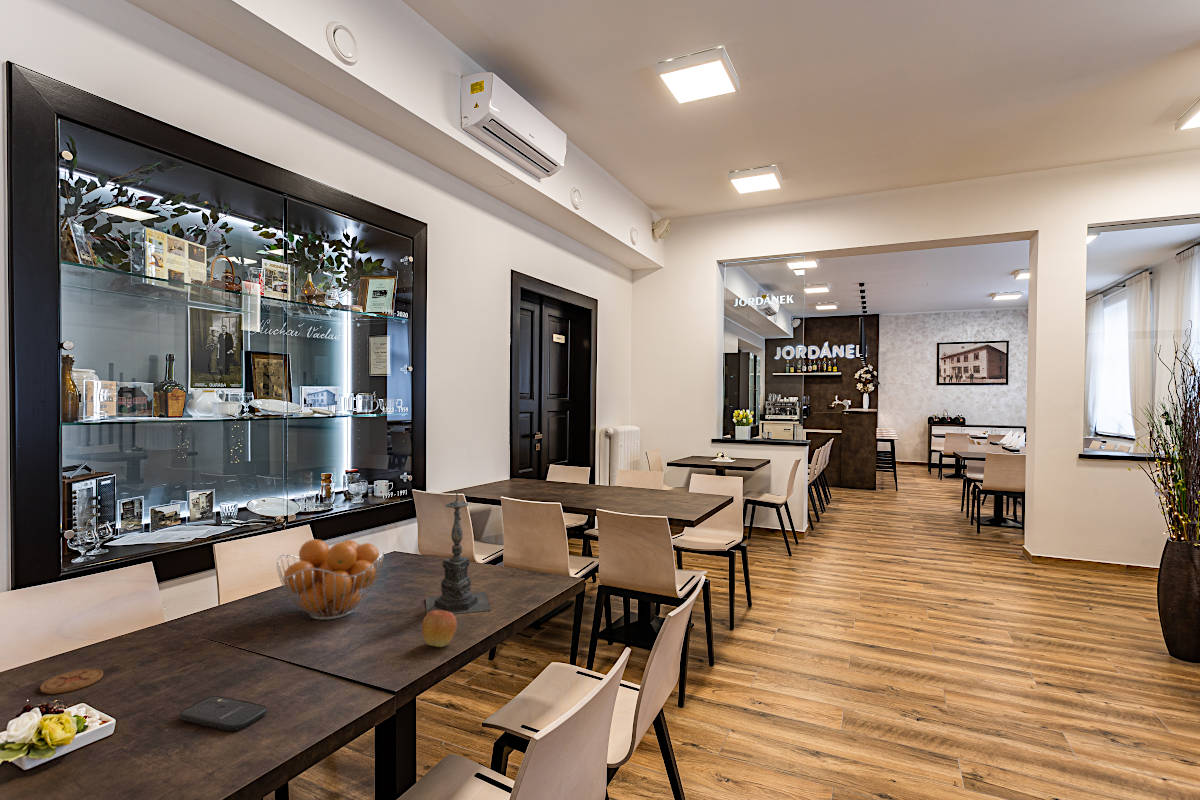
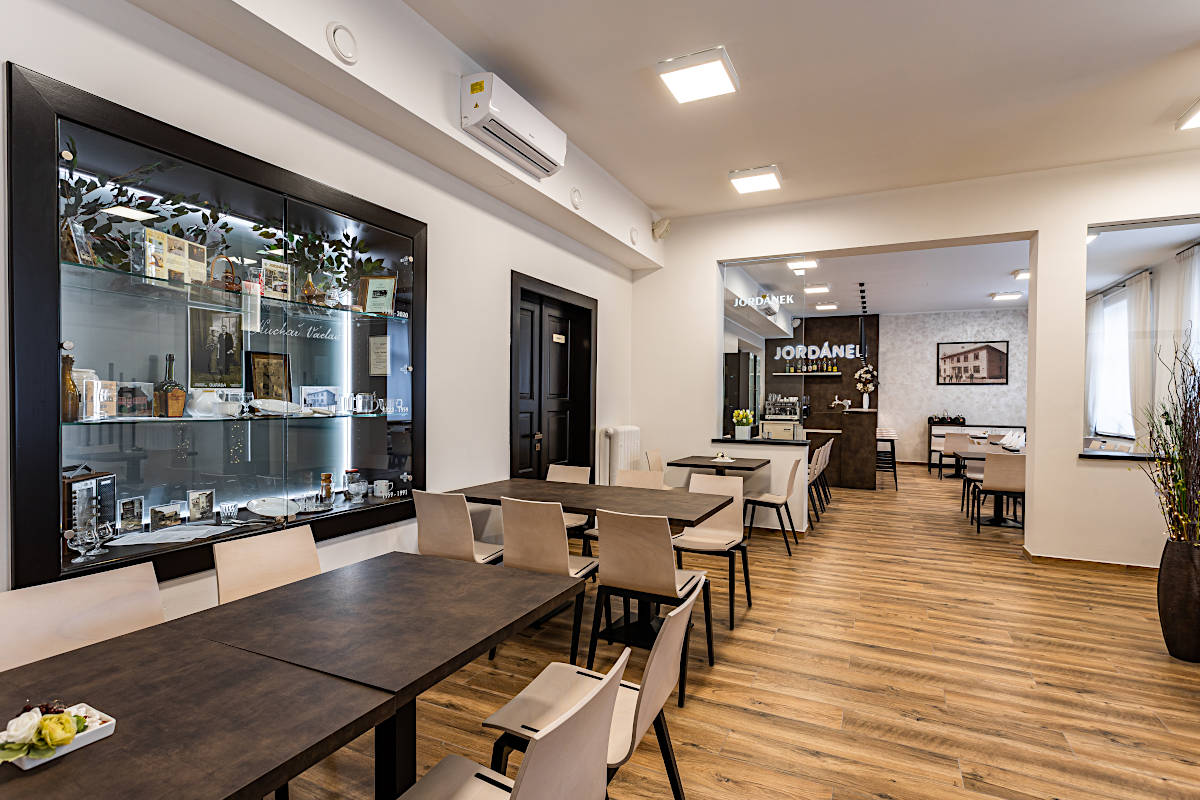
- smartphone (223, 712)
- apple (439, 627)
- coaster (72, 680)
- candle holder (457, 545)
- fruit basket (332, 576)
